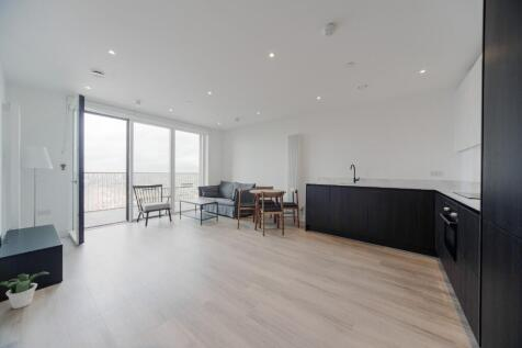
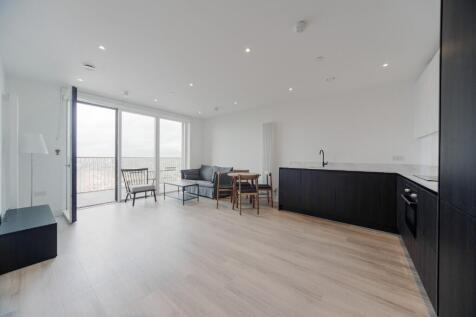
- potted plant (23, 290)
